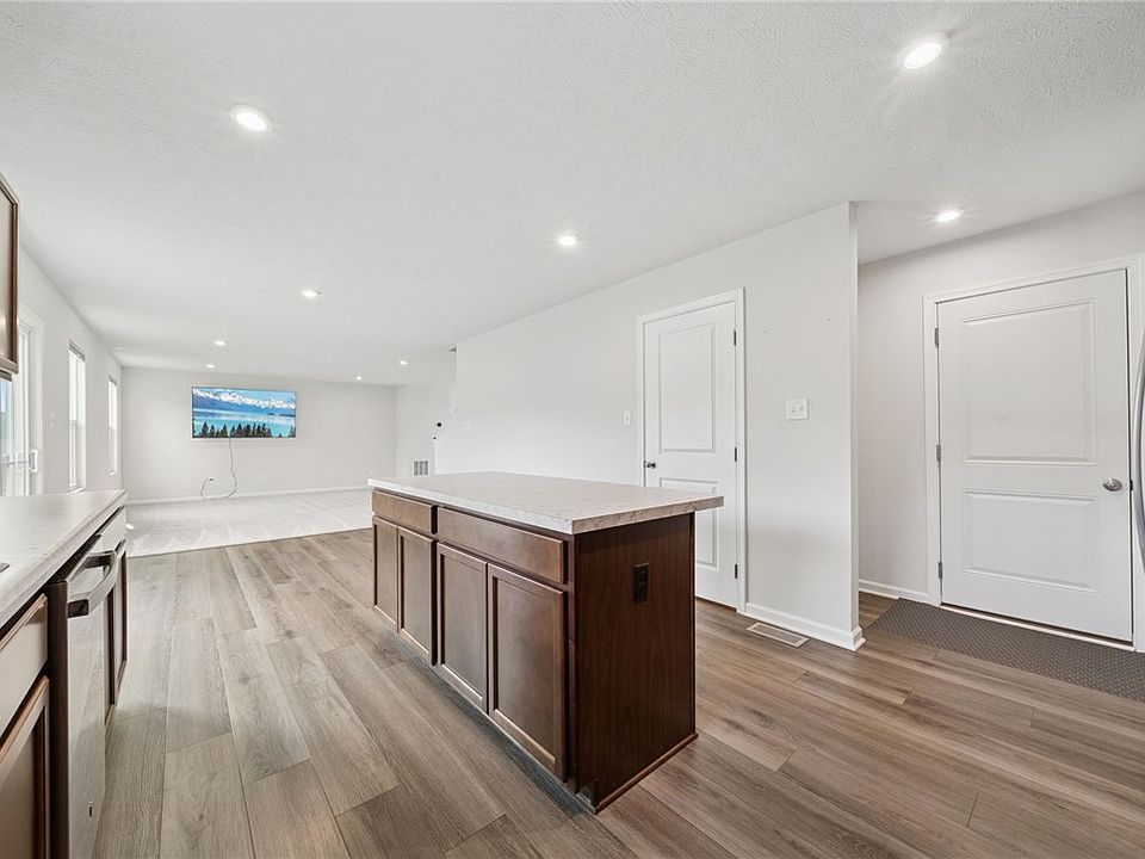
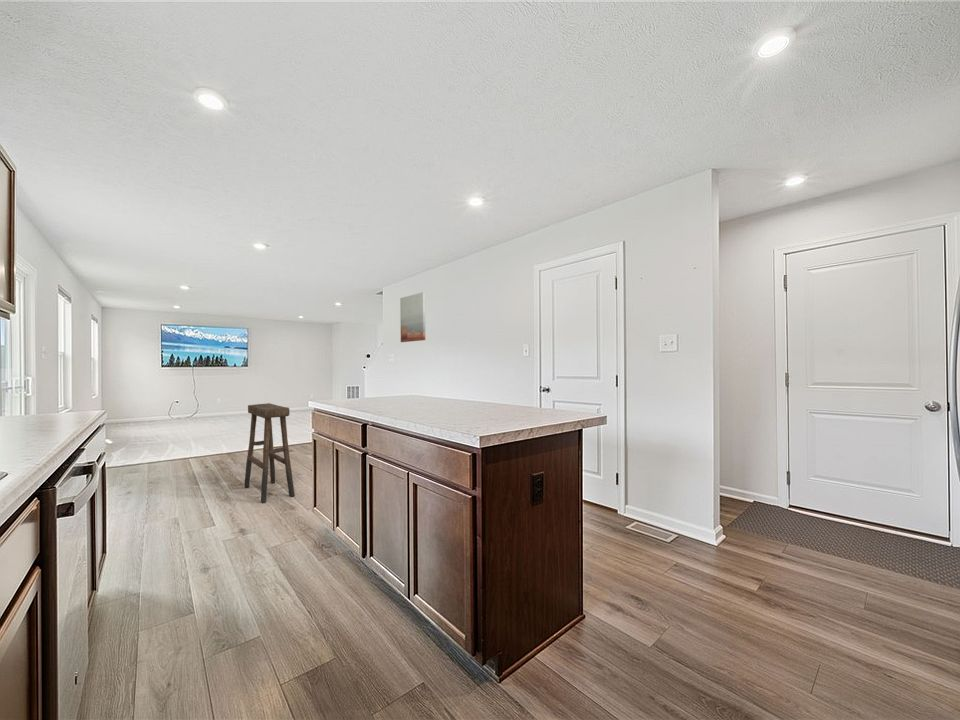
+ wall art (412, 318)
+ stool (268, 448)
